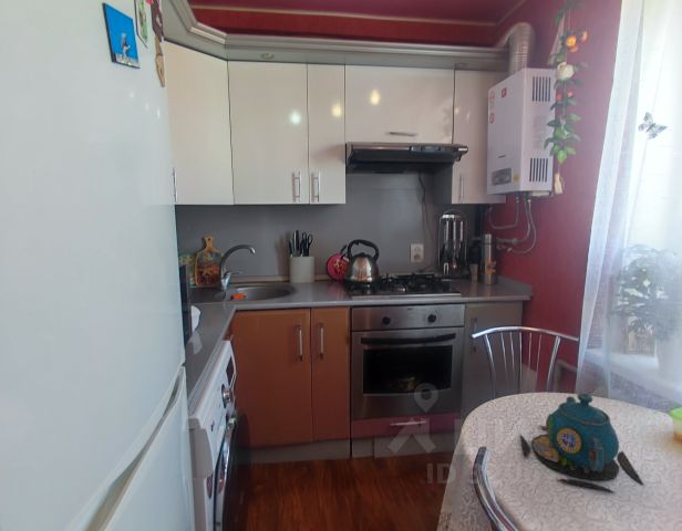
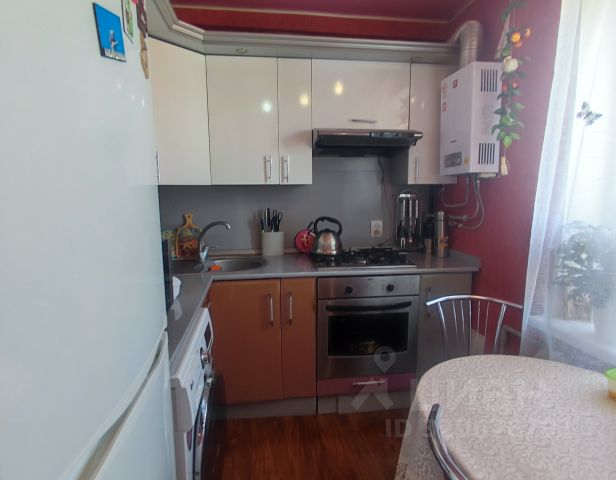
- teapot (578, 426)
